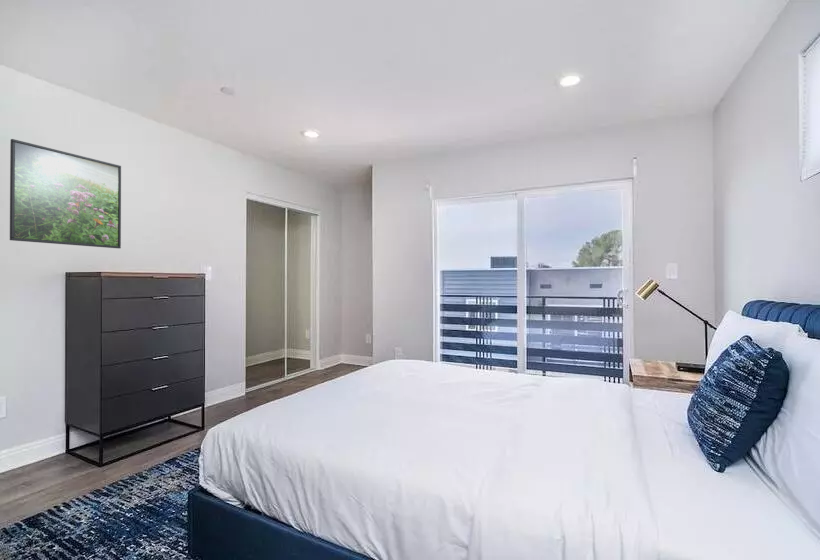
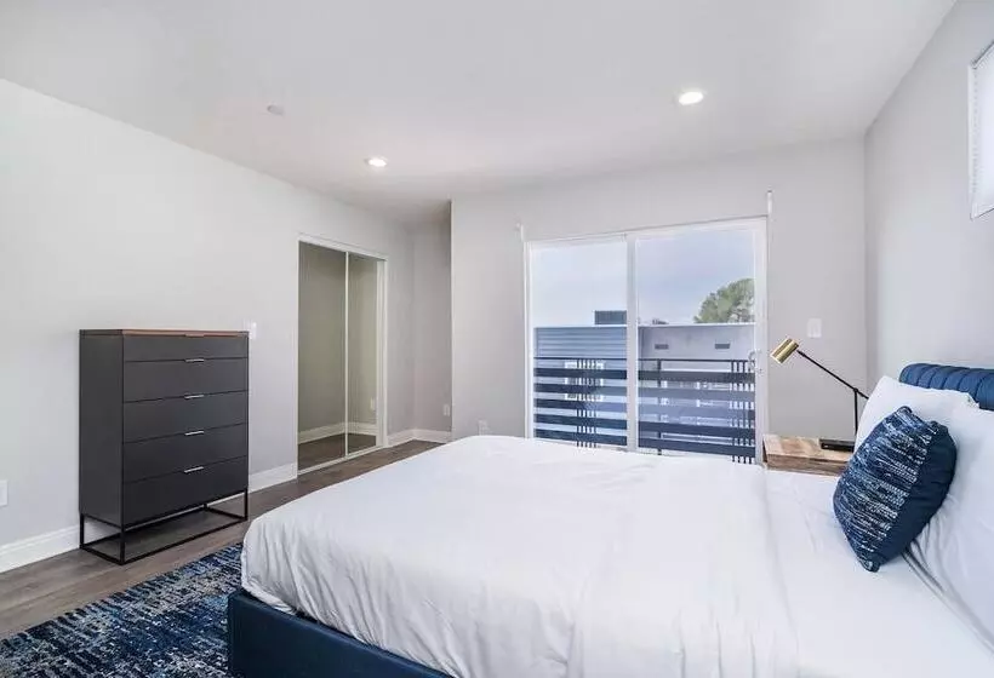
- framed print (71, 199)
